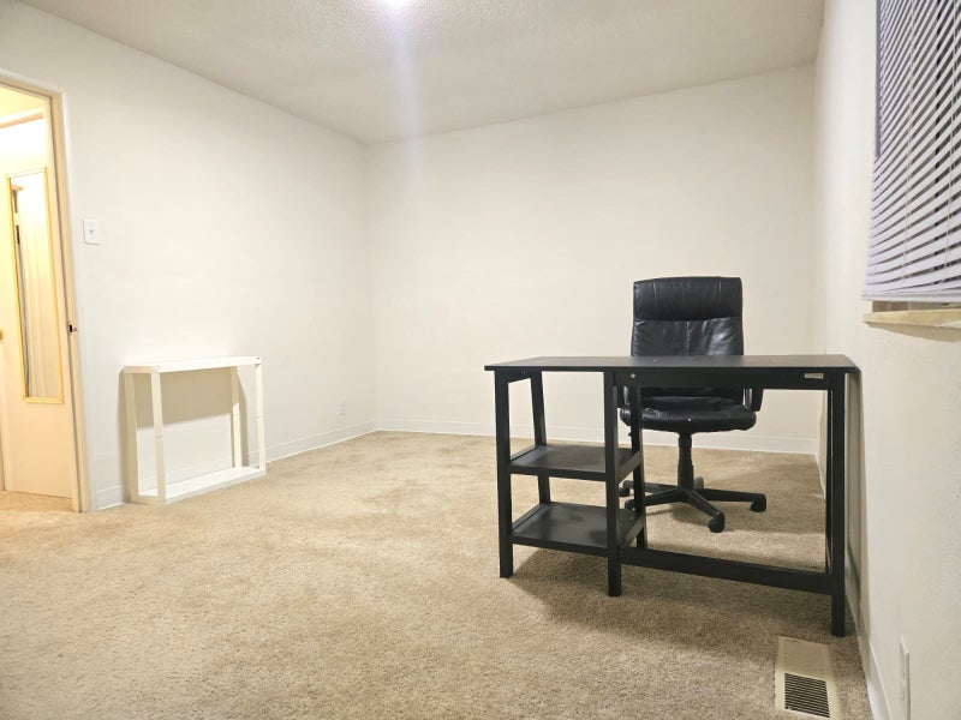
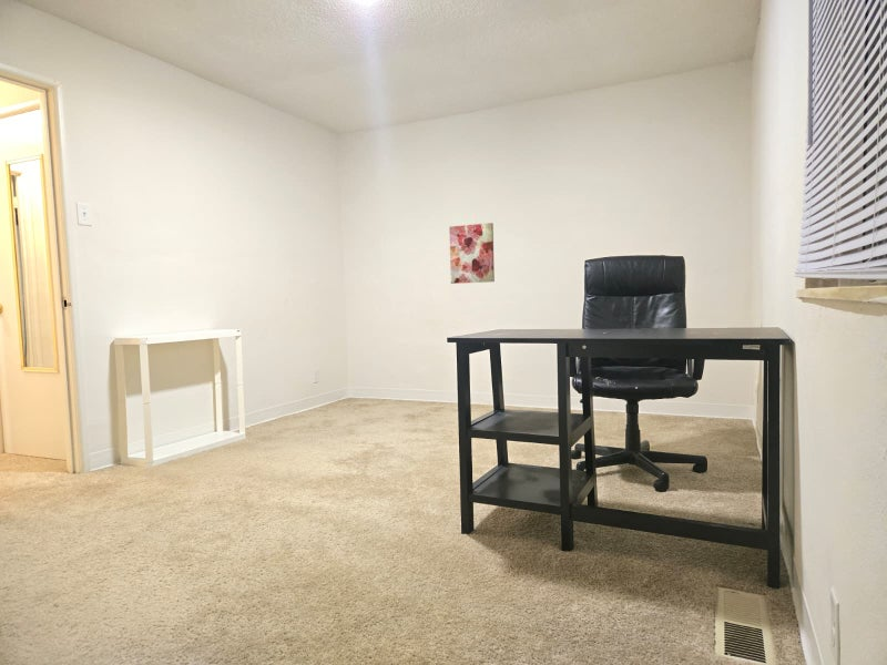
+ wall art (471, 254)
